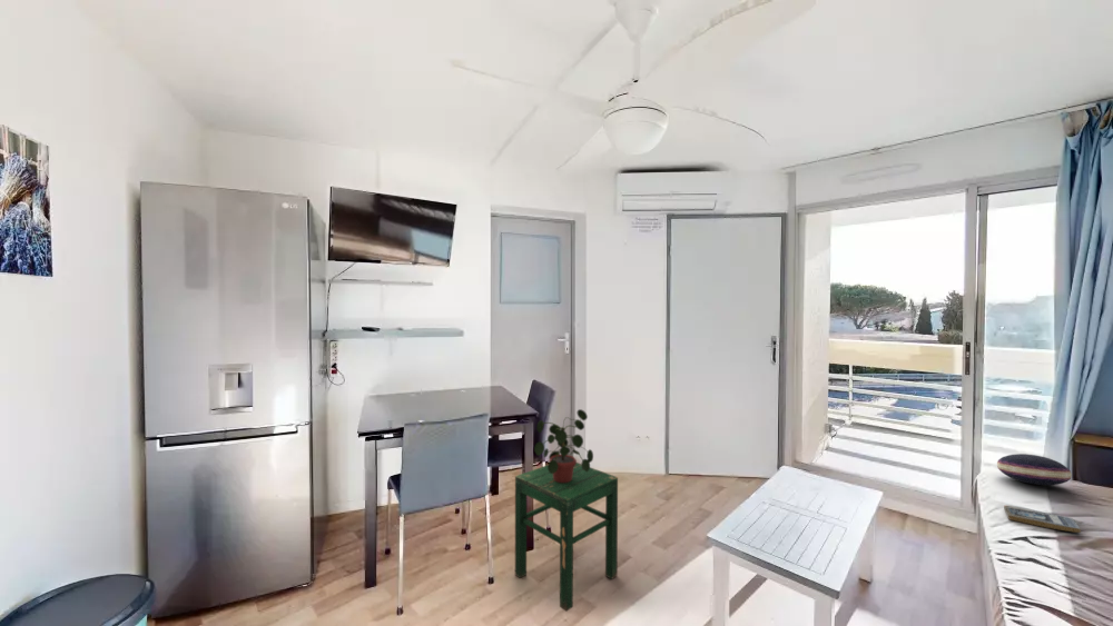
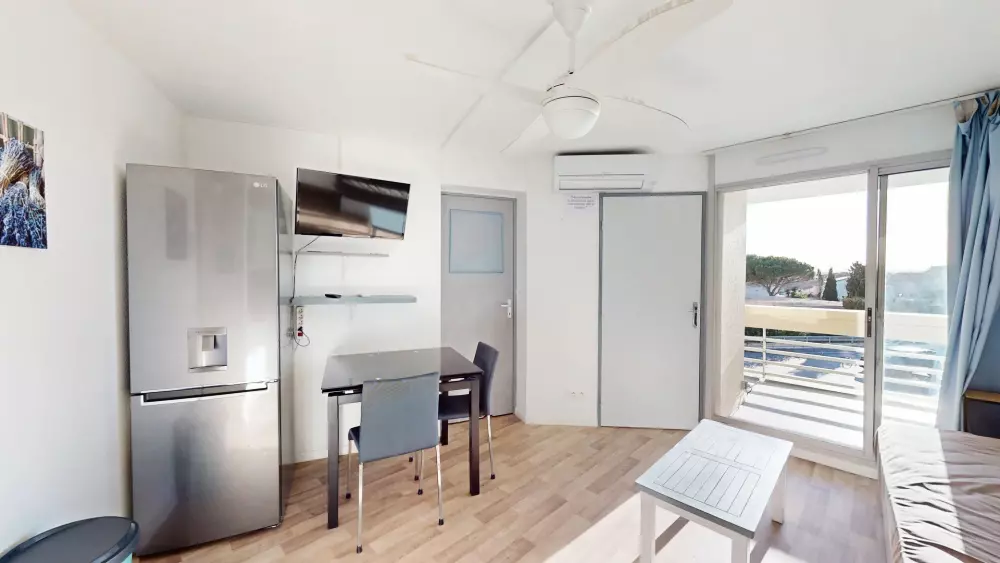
- stool (565, 526)
- book (1040, 518)
- cushion (1032, 469)
- potted plant (567, 443)
